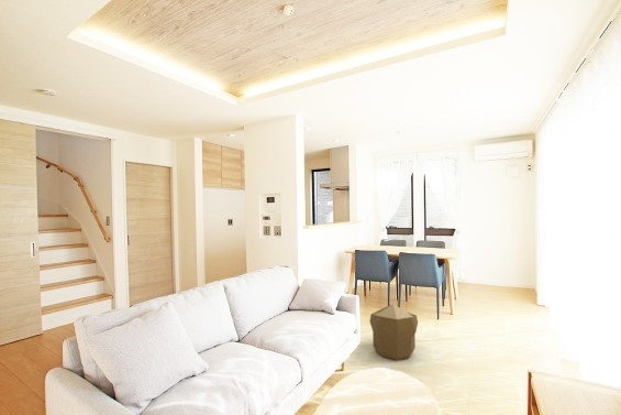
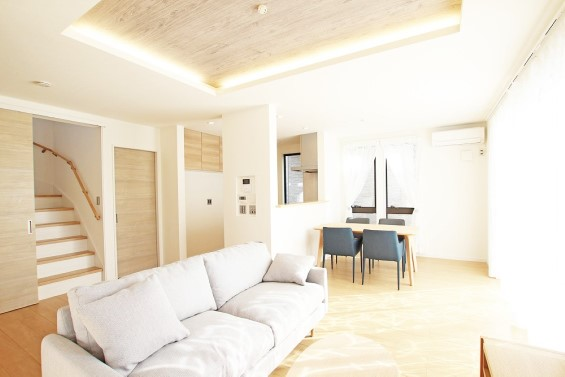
- pouf (393, 327)
